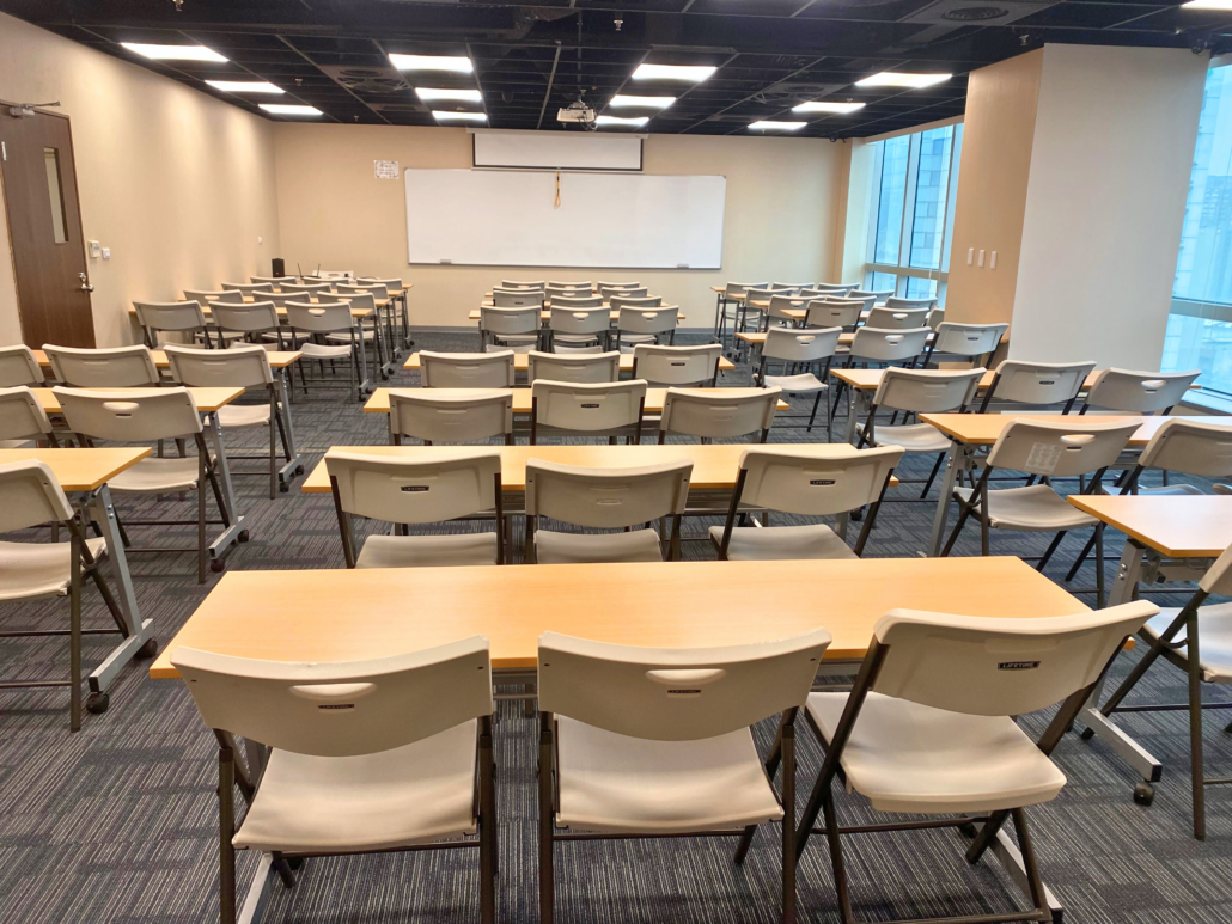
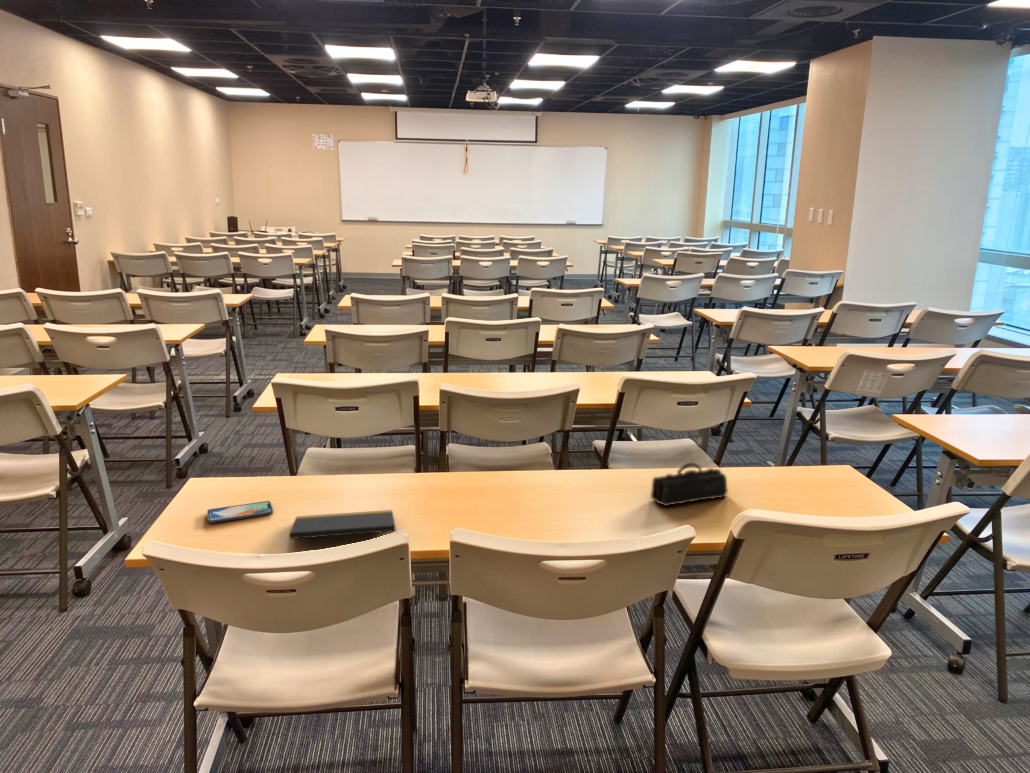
+ notepad (344, 523)
+ pencil case (690, 479)
+ smartphone (240, 511)
